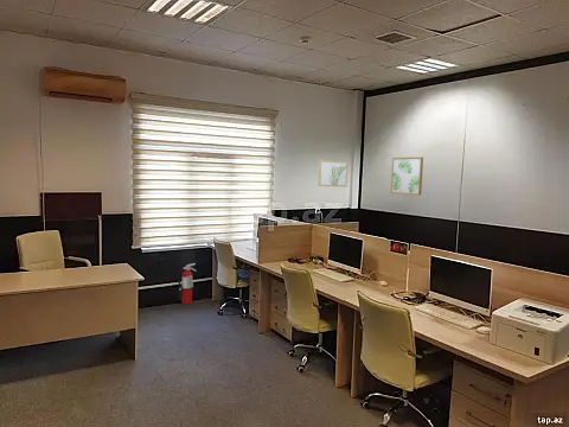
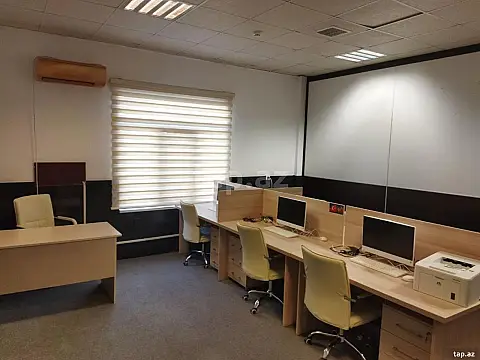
- fire extinguisher (186, 282)
- wall art (405, 176)
- wall art (333, 173)
